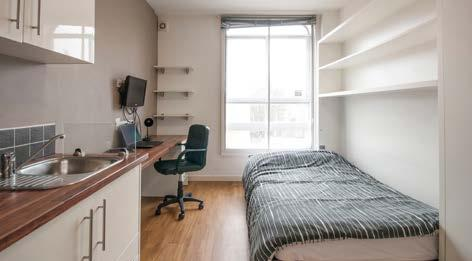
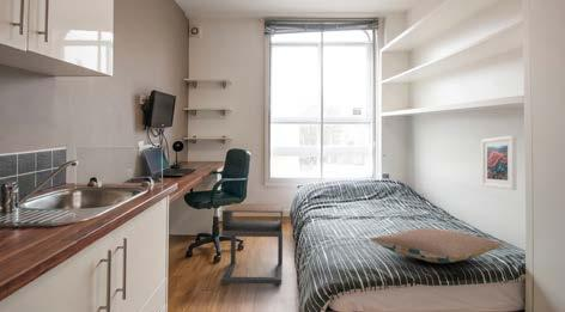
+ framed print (497, 163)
+ nightstand (254, 235)
+ pillow (435, 244)
